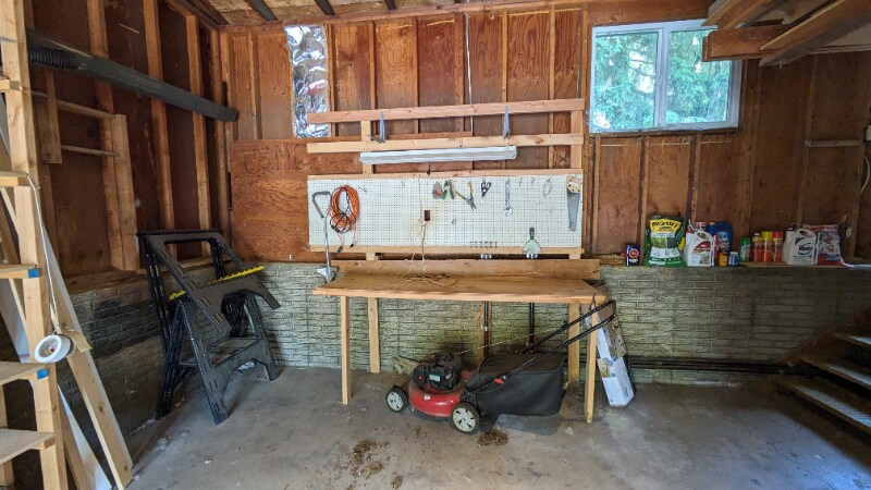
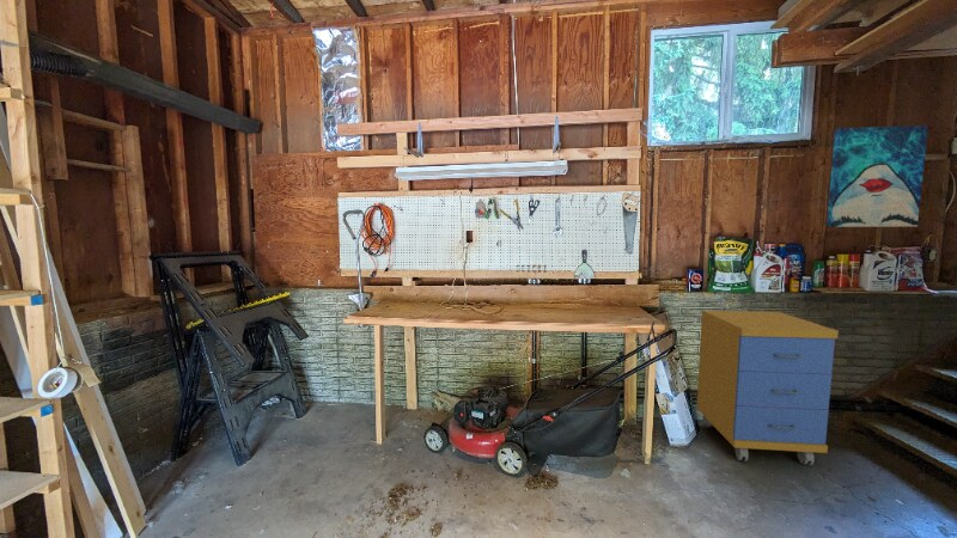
+ storage cabinet (757, 383)
+ wall art (876, 177)
